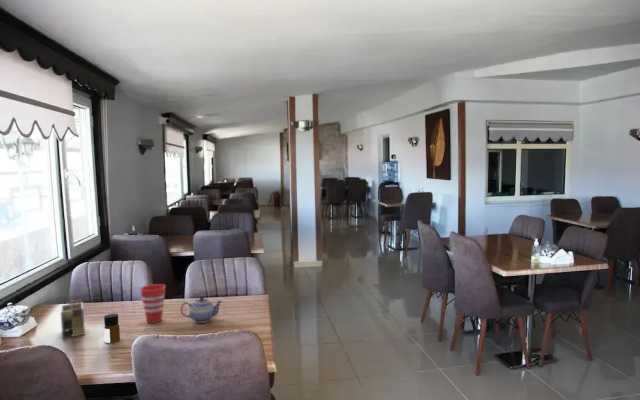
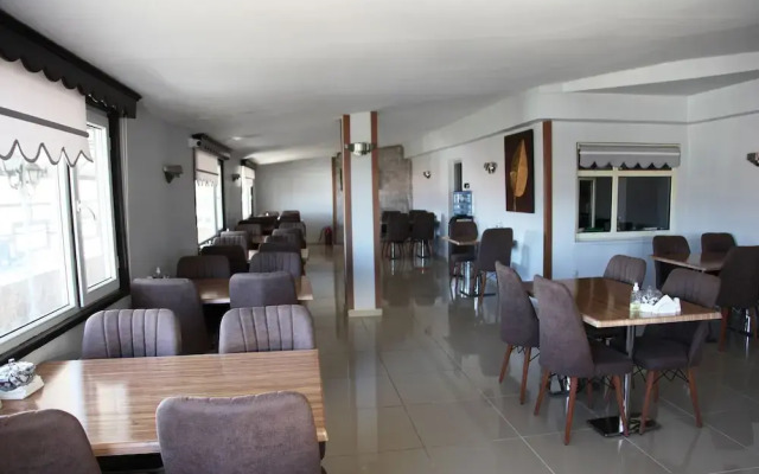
- teapot (202, 308)
- cup (153, 303)
- bottle (111, 327)
- napkin holder (72, 315)
